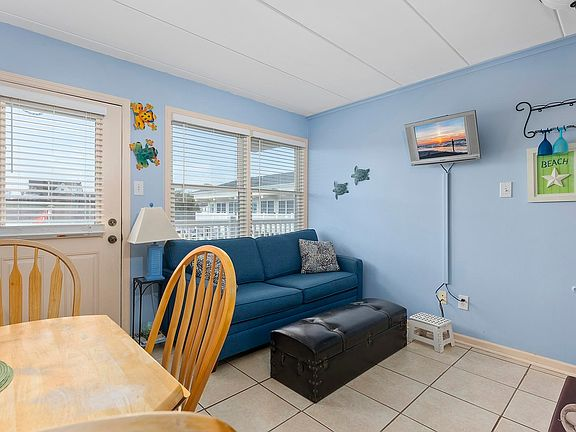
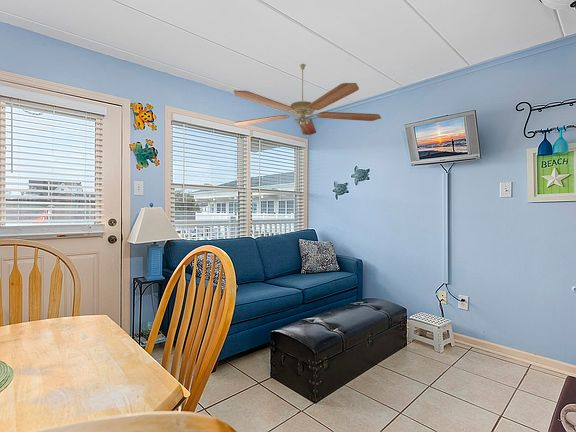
+ ceiling fan (302, 96)
